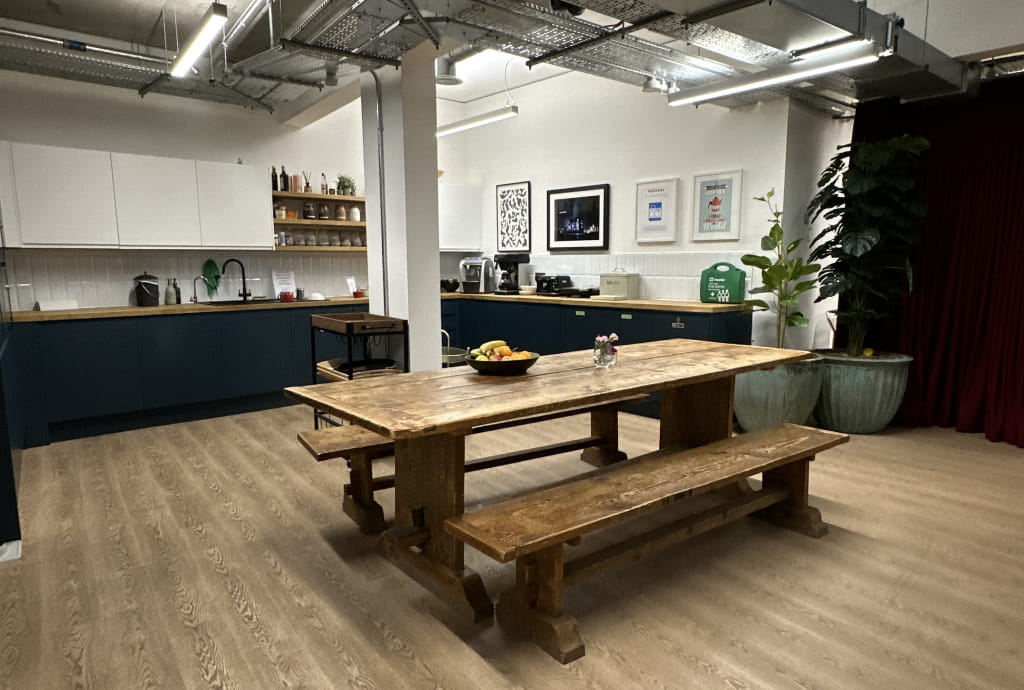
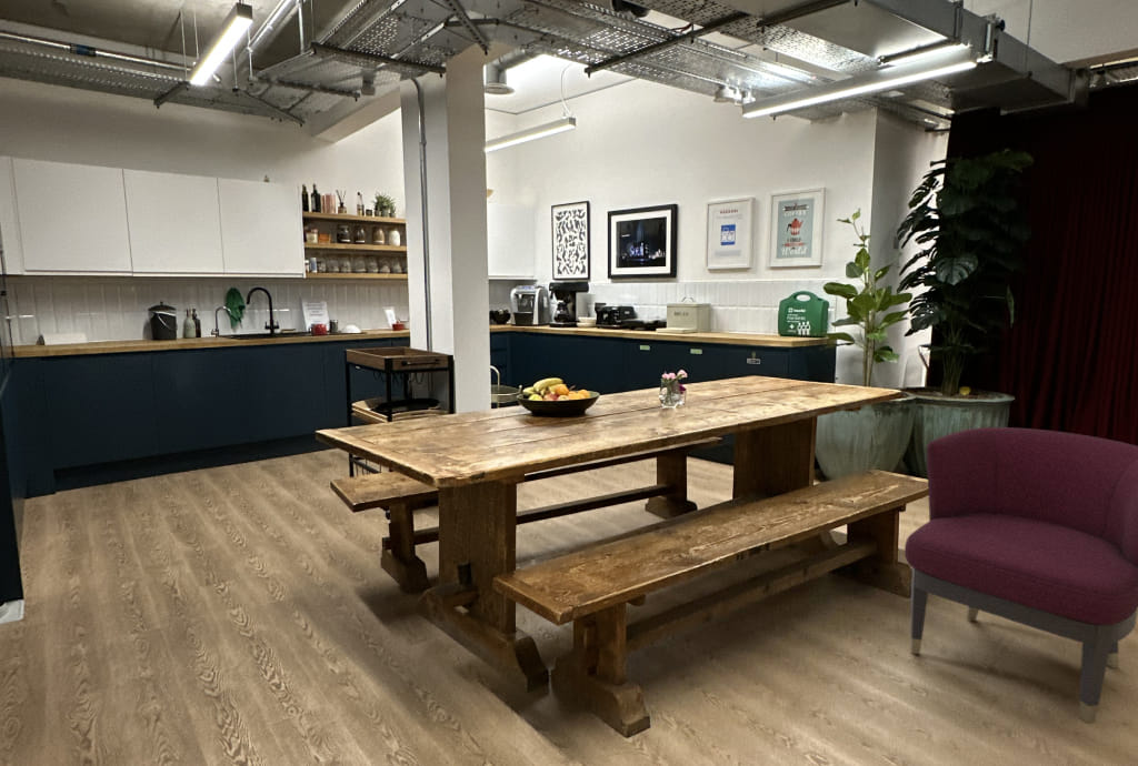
+ chair (1029, 554)
